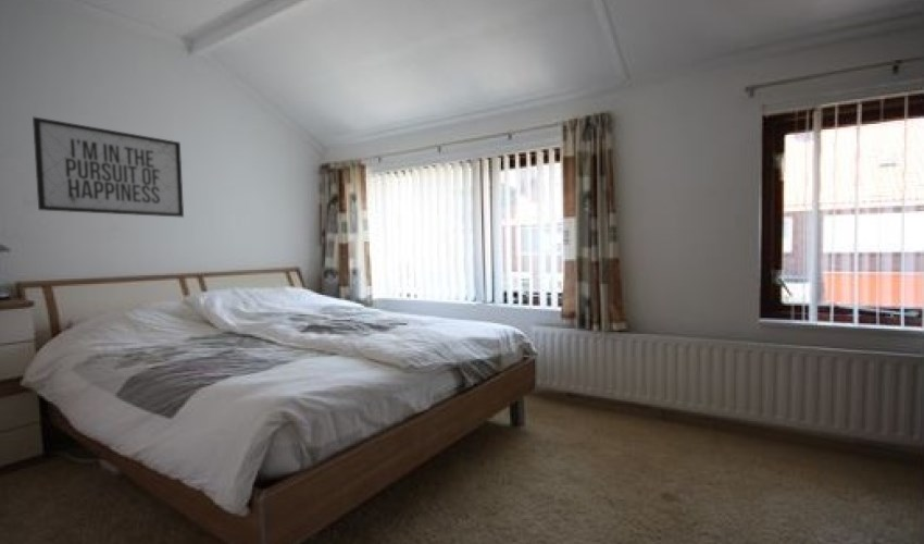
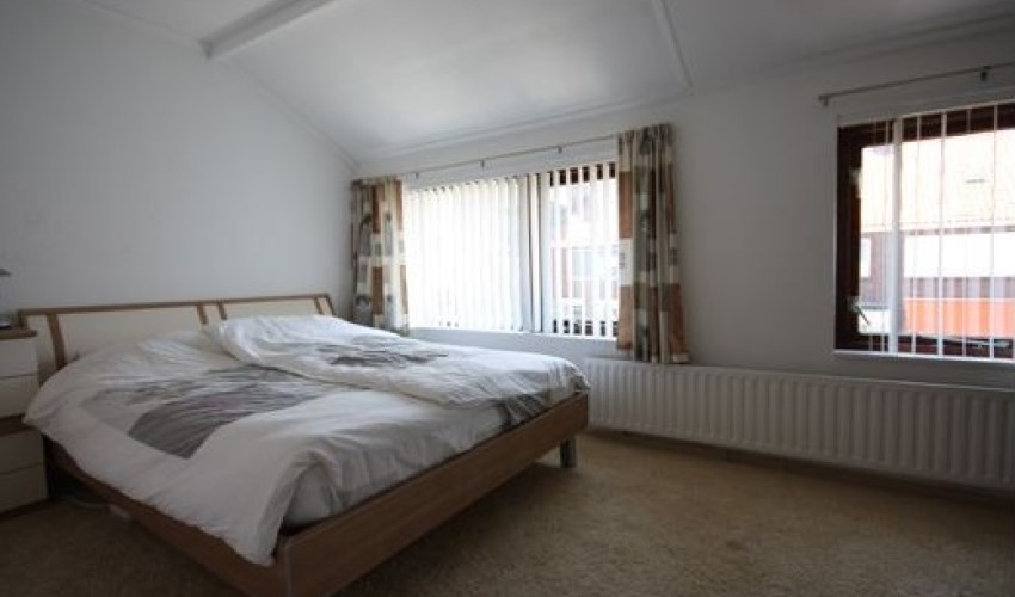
- mirror (116, 172)
